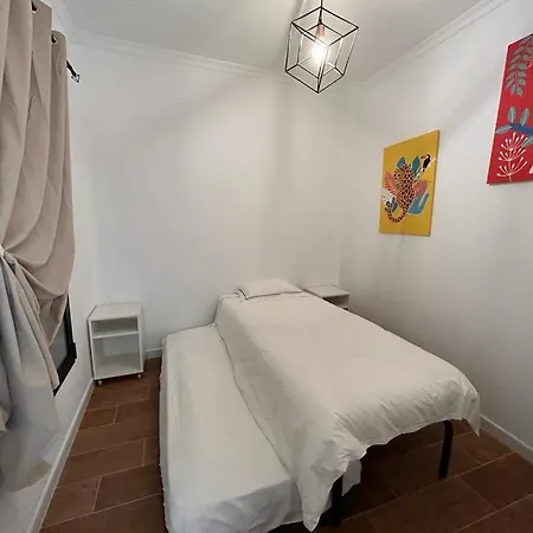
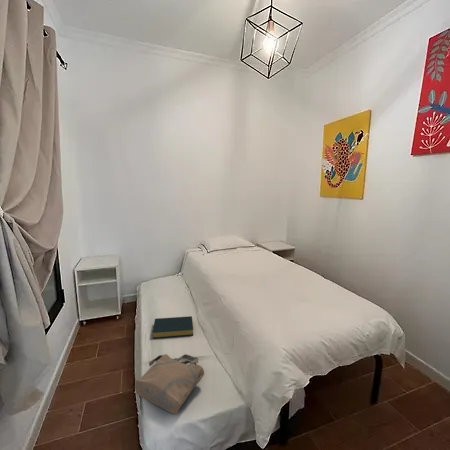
+ tote bag (174, 372)
+ hardback book (173, 326)
